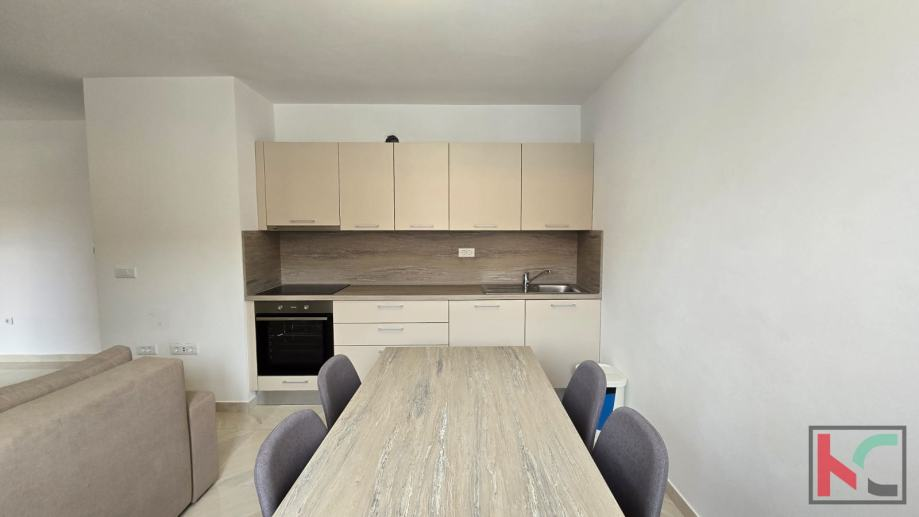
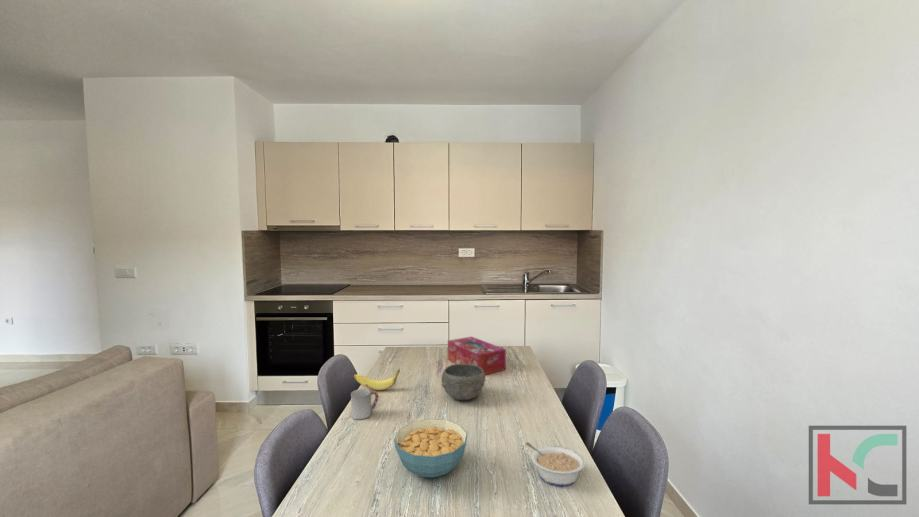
+ banana (377, 380)
+ bowl (463, 383)
+ cereal bowl (431, 453)
+ legume (555, 465)
+ tissue box (475, 354)
+ cup (365, 402)
